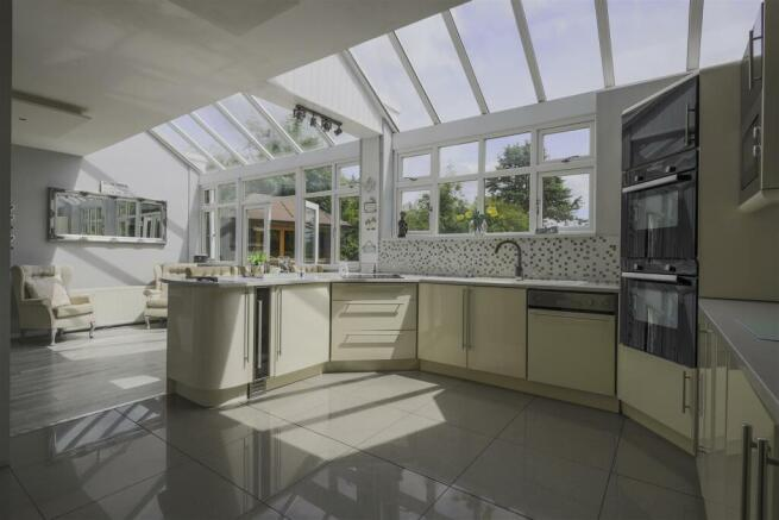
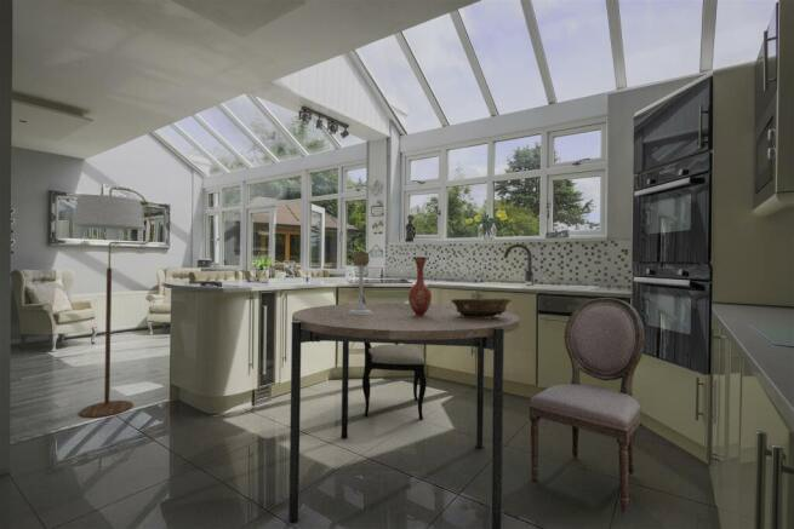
+ candle holder (360, 282)
+ dining chair (390, 347)
+ floor lamp (110, 298)
+ dining chair (588, 389)
+ vase (419, 286)
+ dining table (396, 344)
+ decorative bowl (480, 306)
